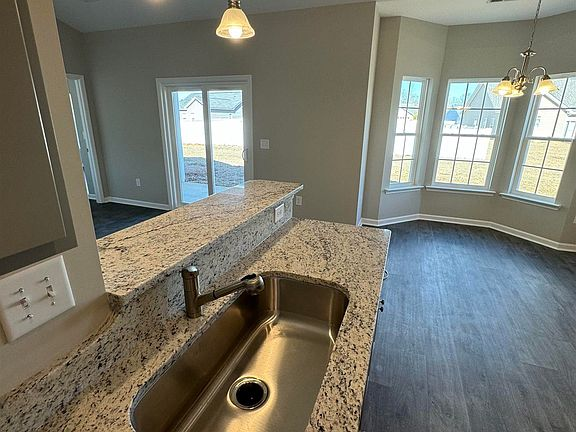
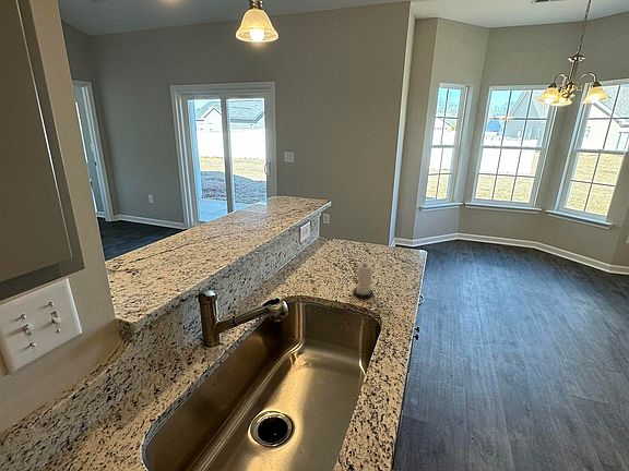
+ candle (364, 278)
